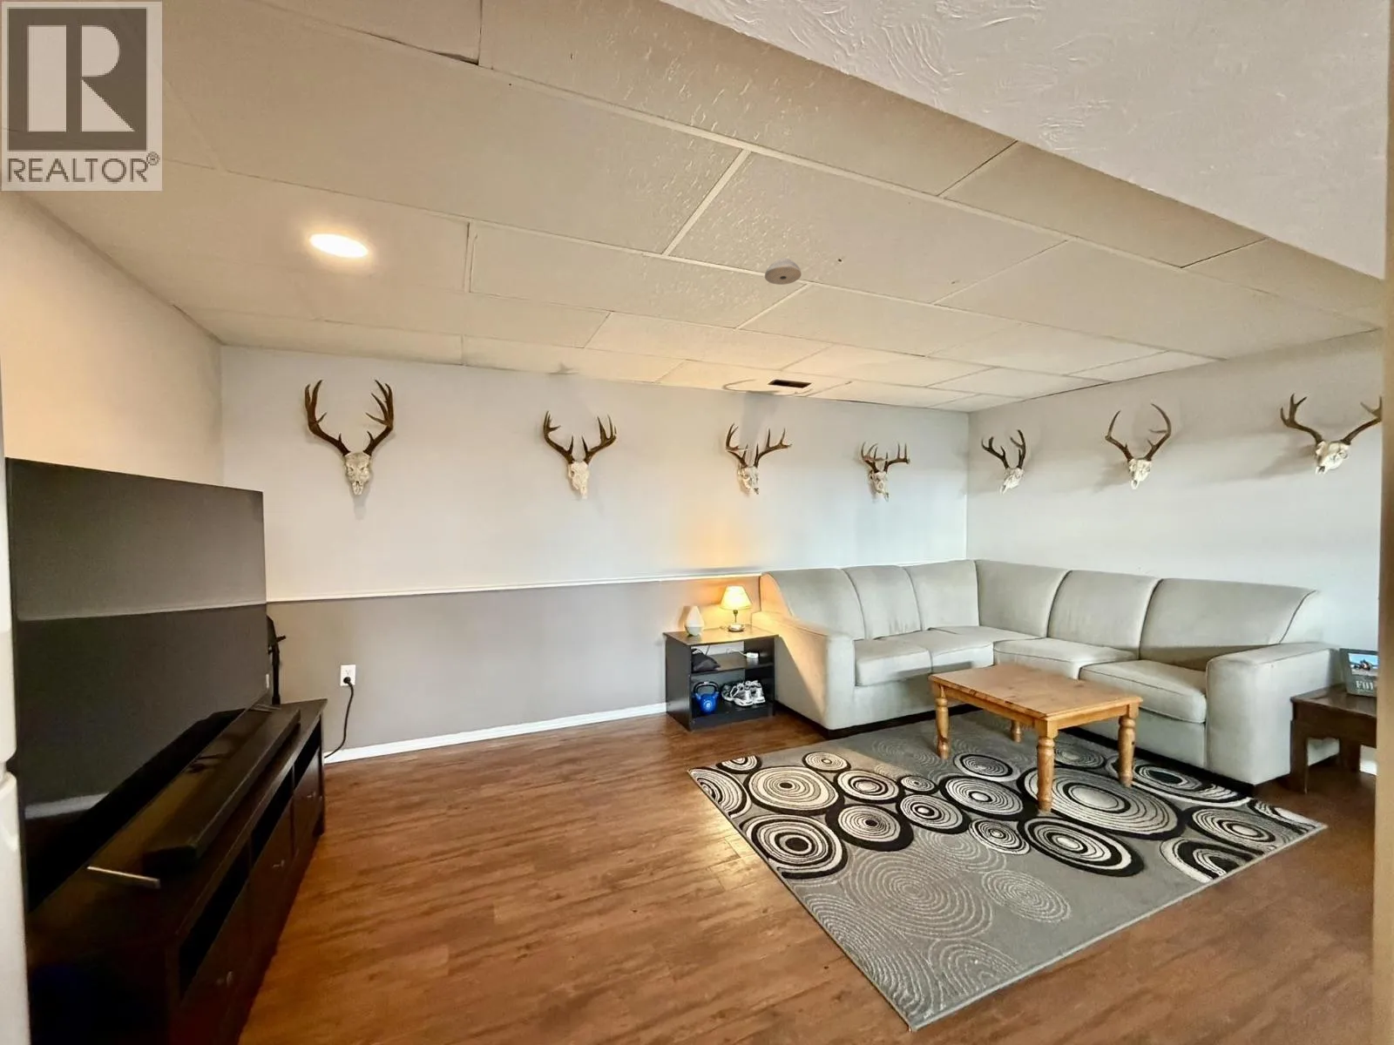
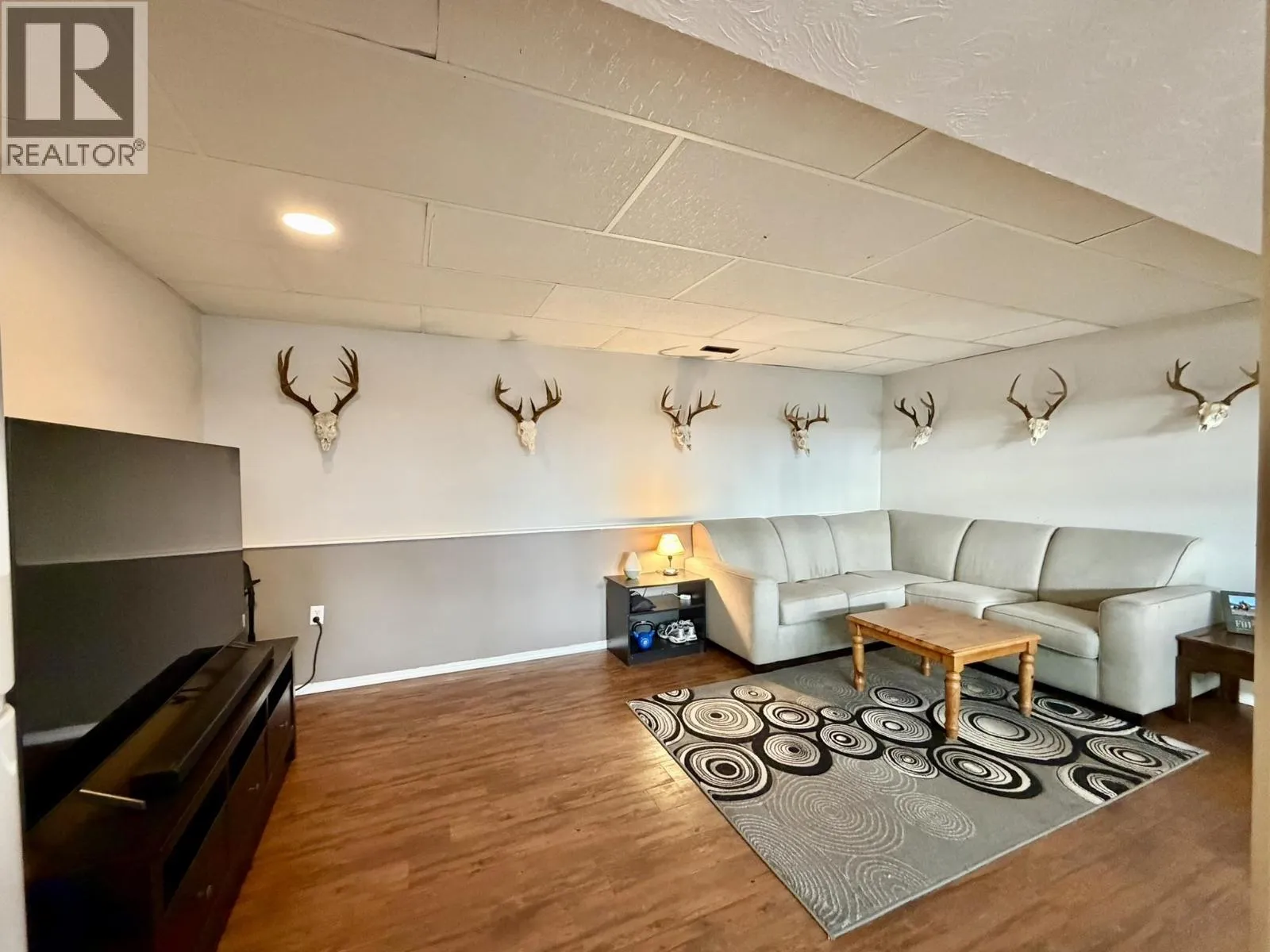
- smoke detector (783, 269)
